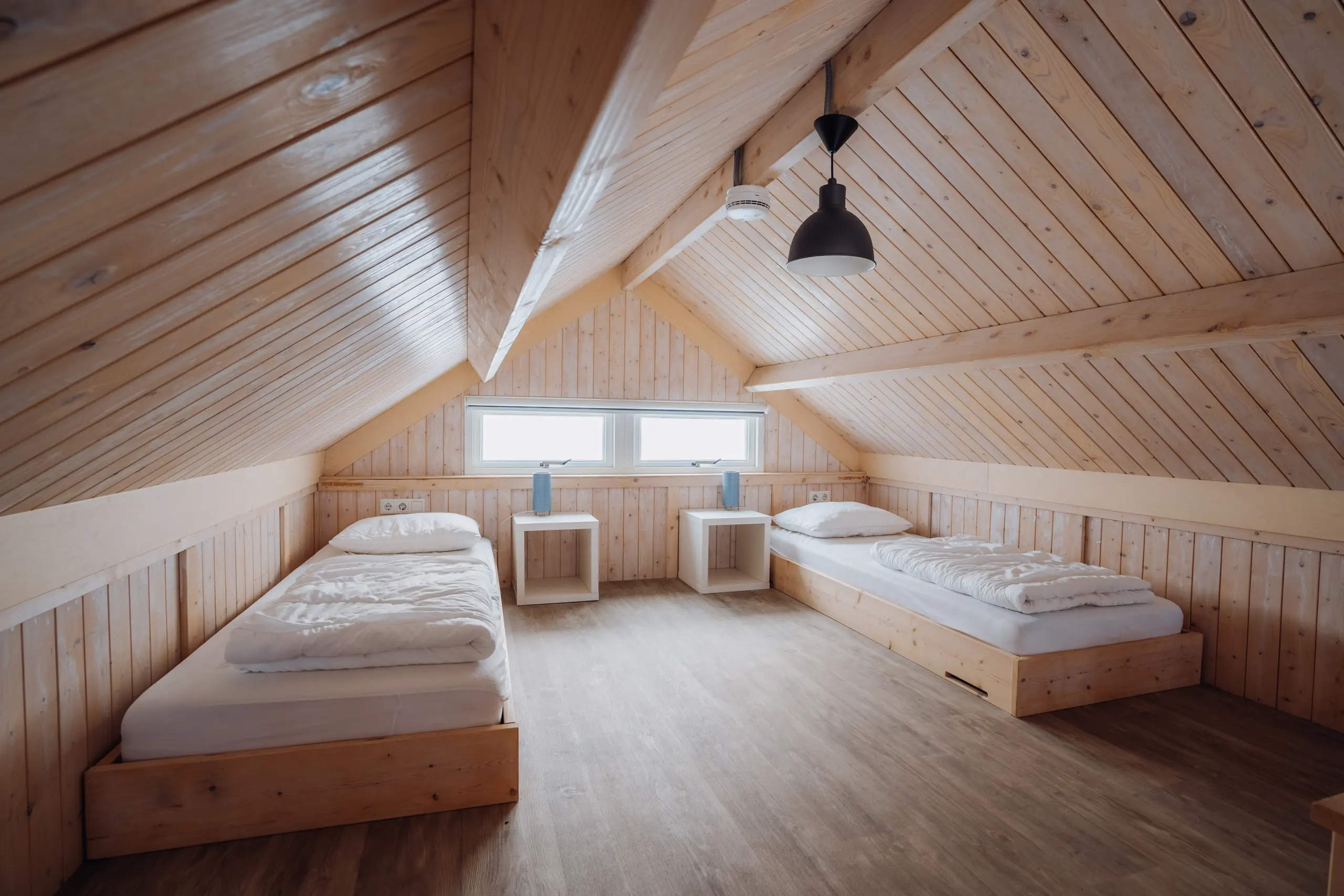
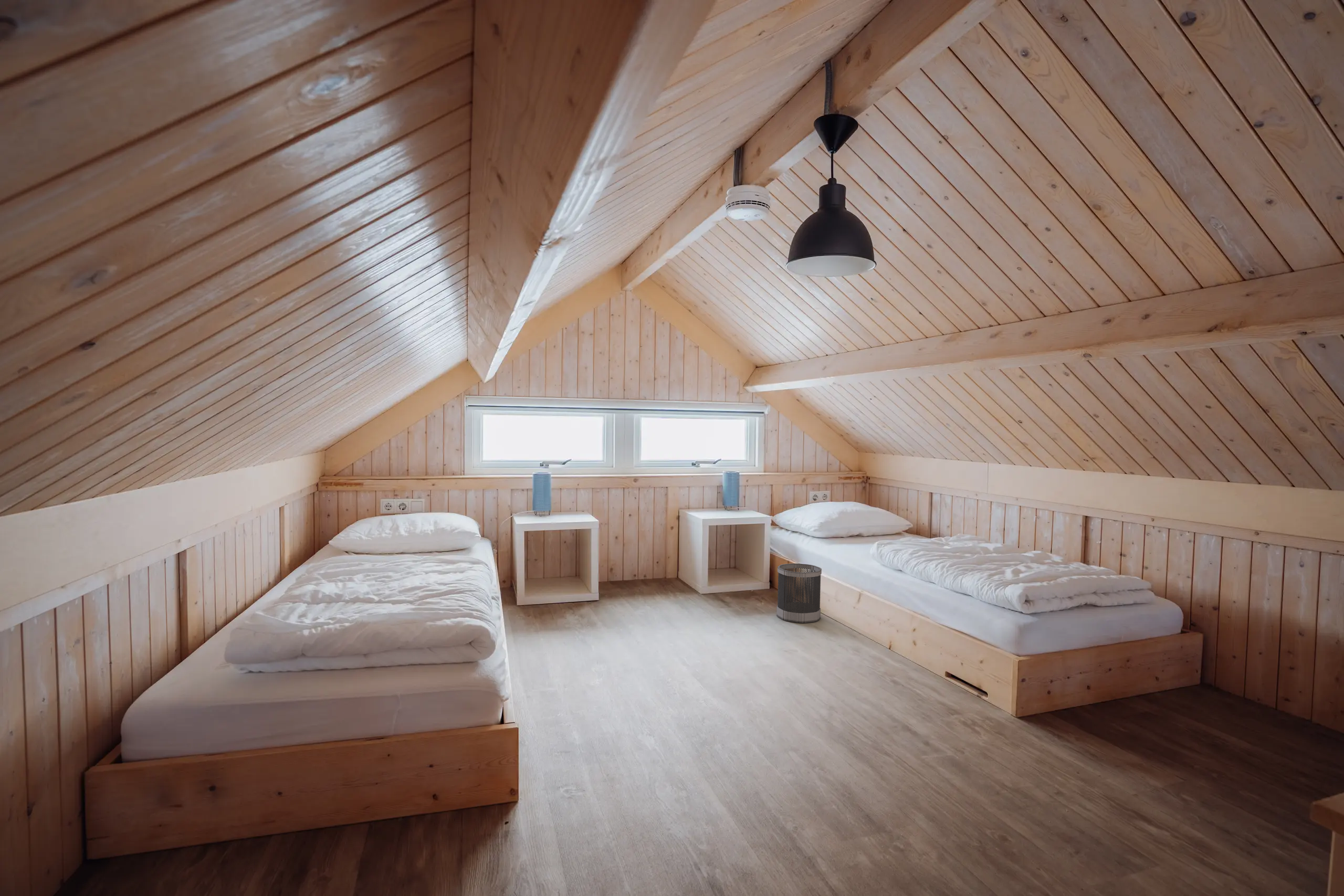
+ wastebasket (799, 592)
